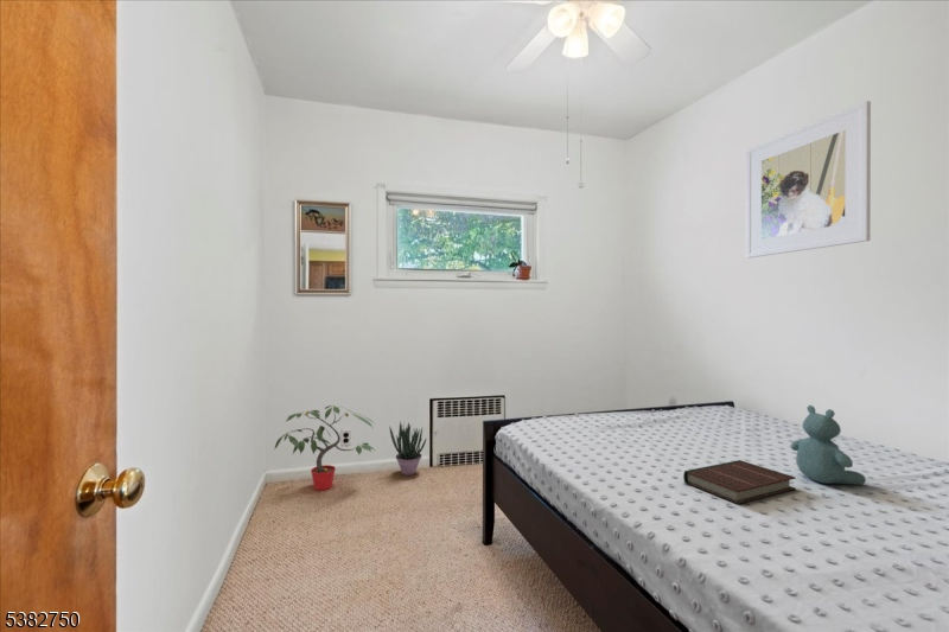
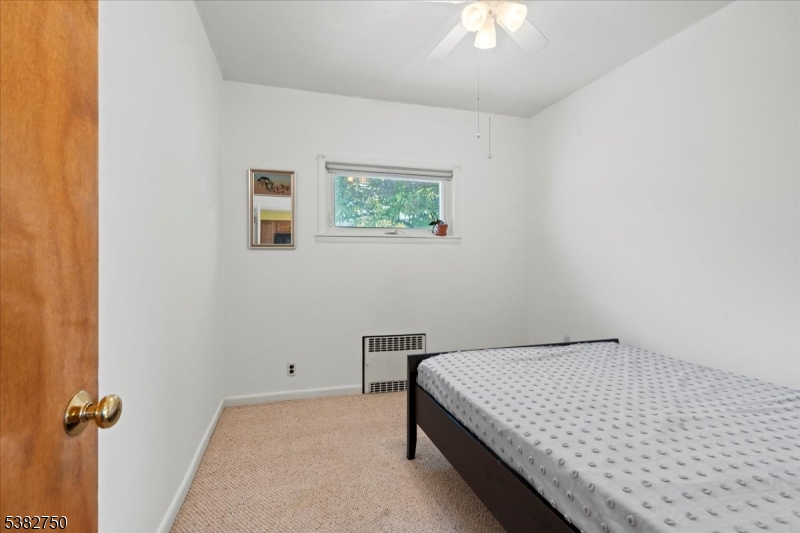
- potted plant (326, 447)
- potted plant (407, 447)
- stuffed bear (828, 443)
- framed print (800, 189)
- book (738, 479)
